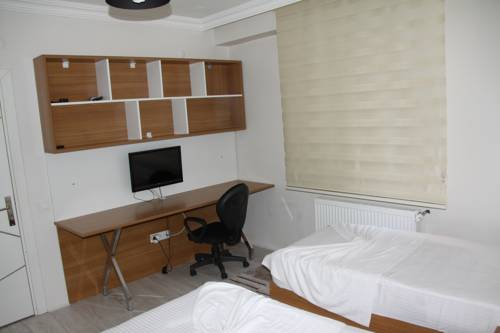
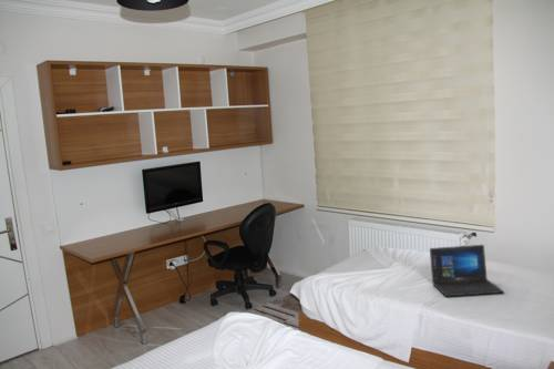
+ laptop (465, 269)
